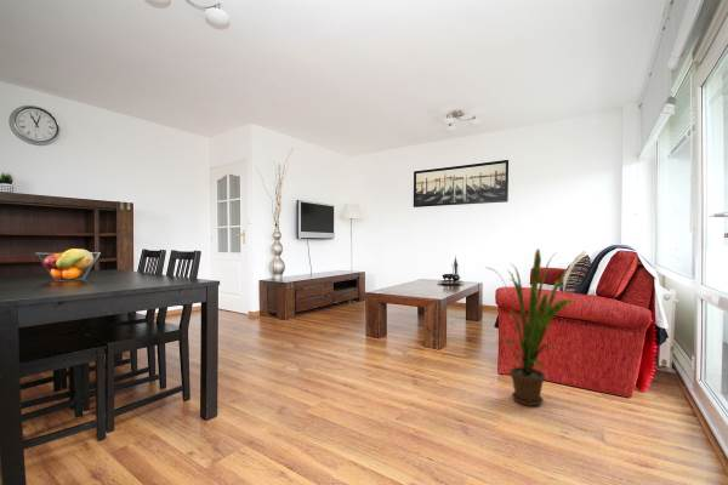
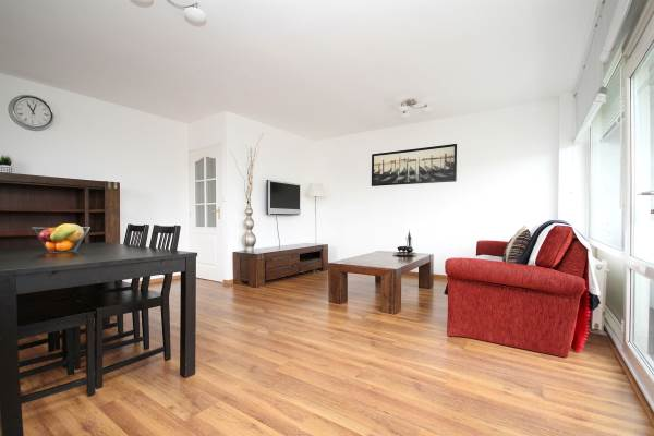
- house plant (525, 323)
